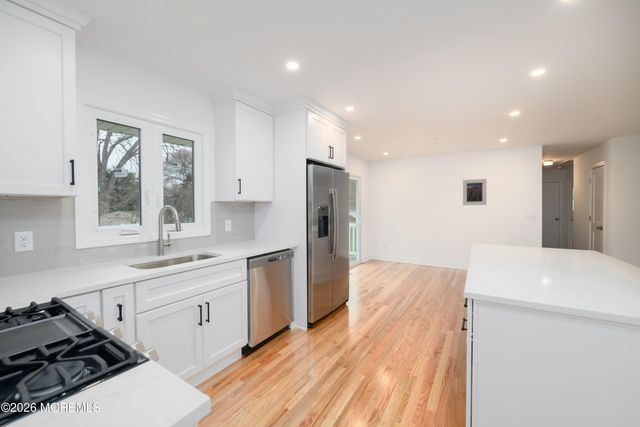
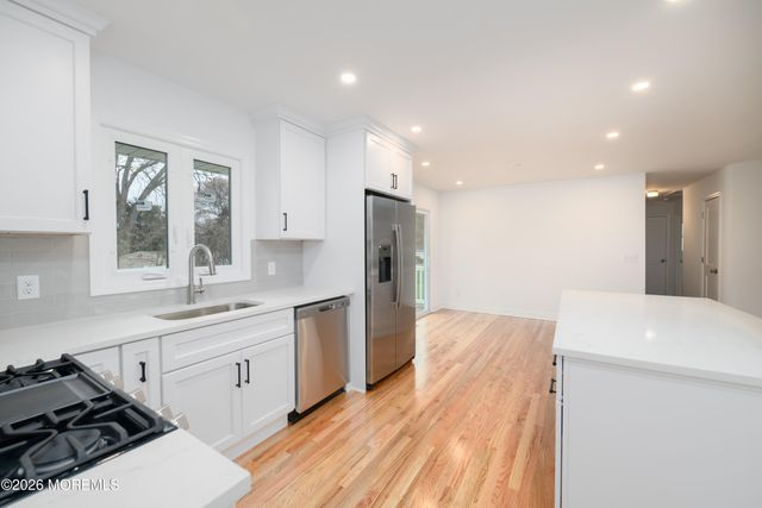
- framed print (474, 192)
